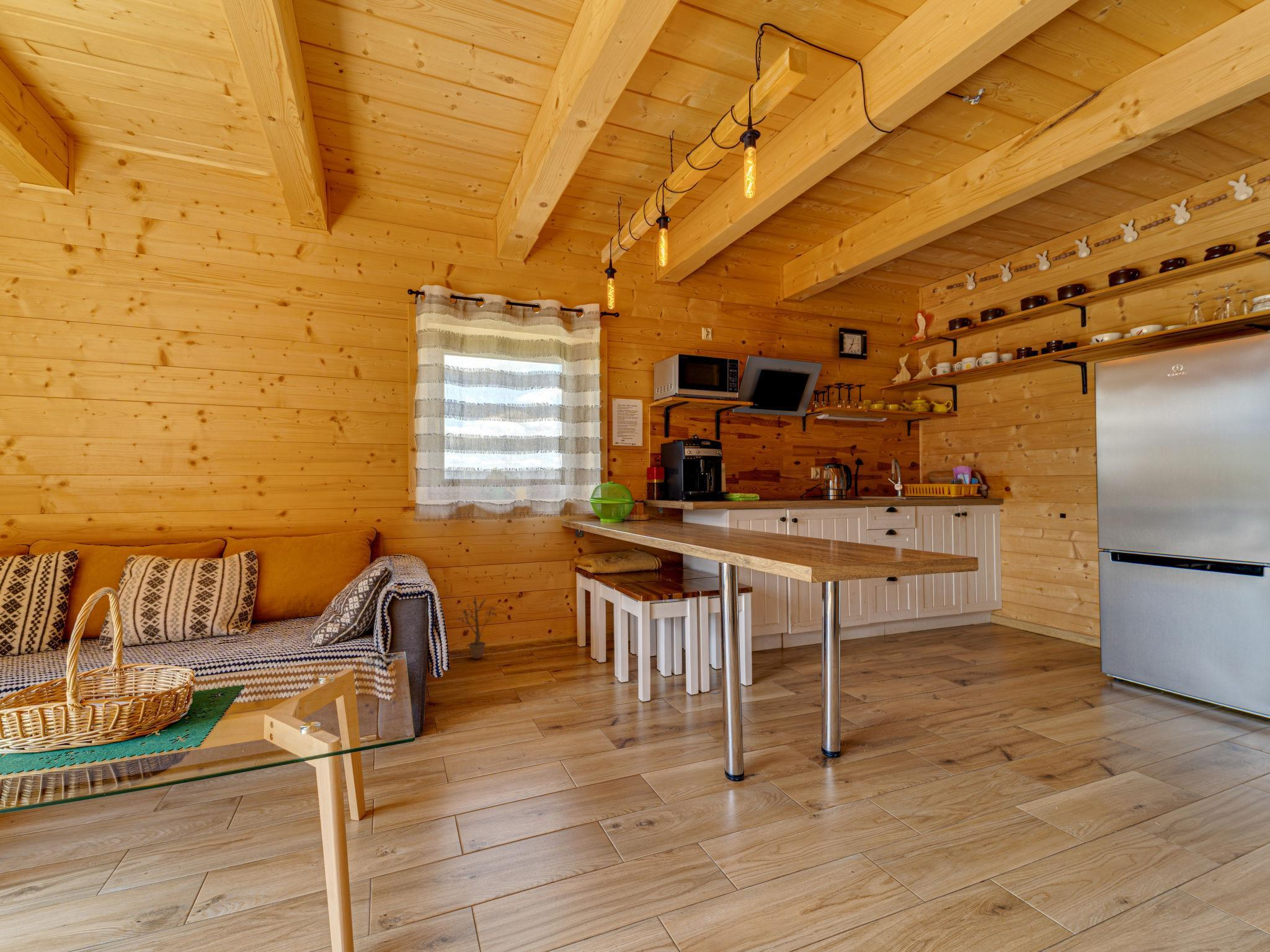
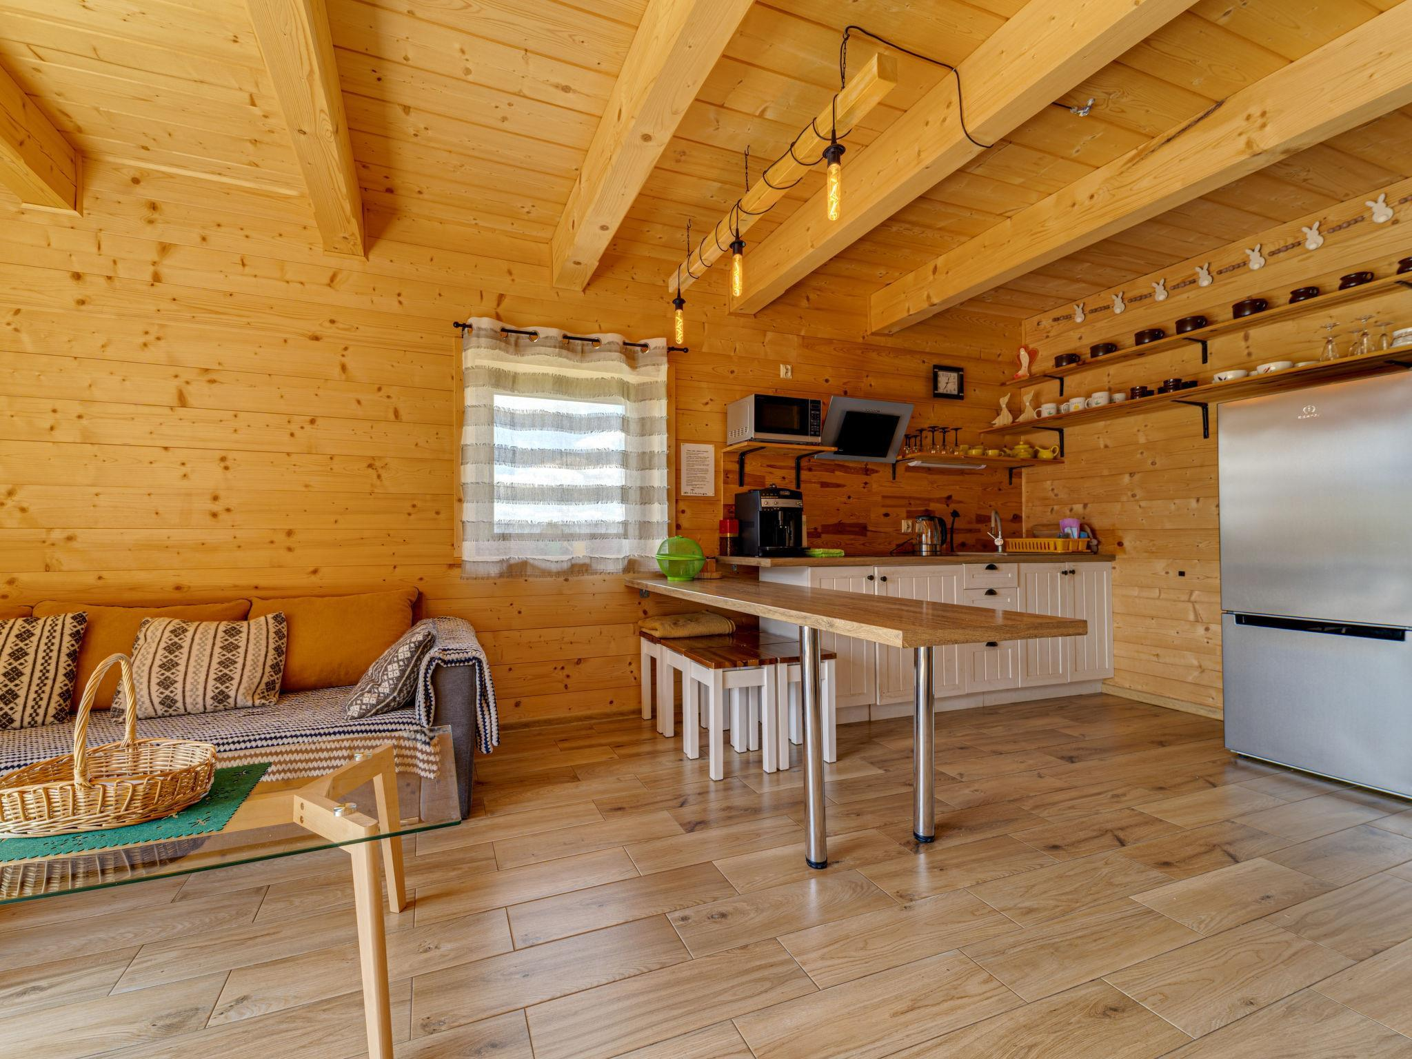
- decorative plant (473, 628)
